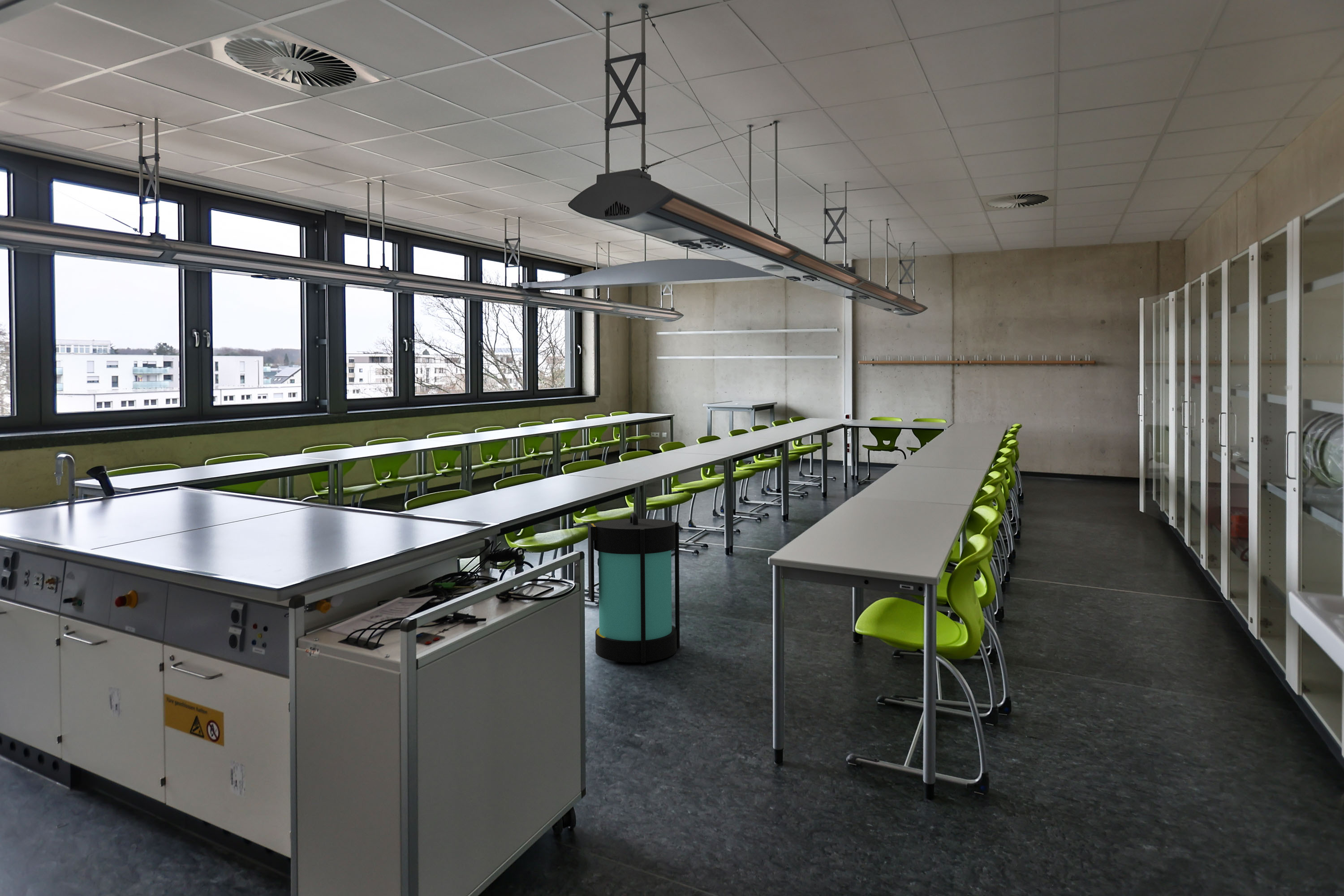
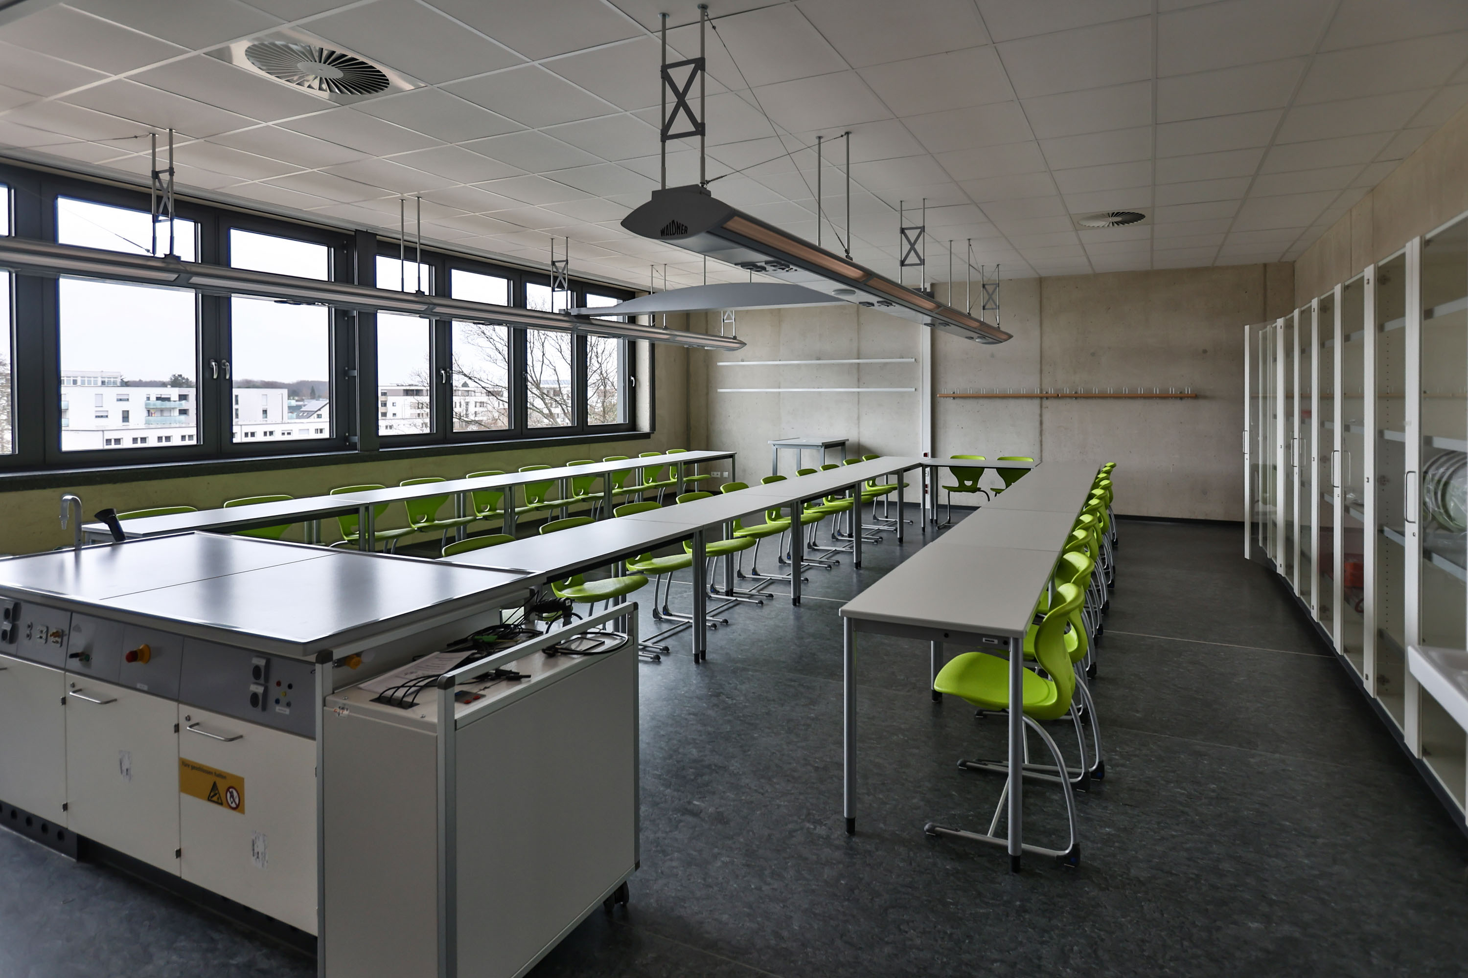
- lantern (635, 581)
